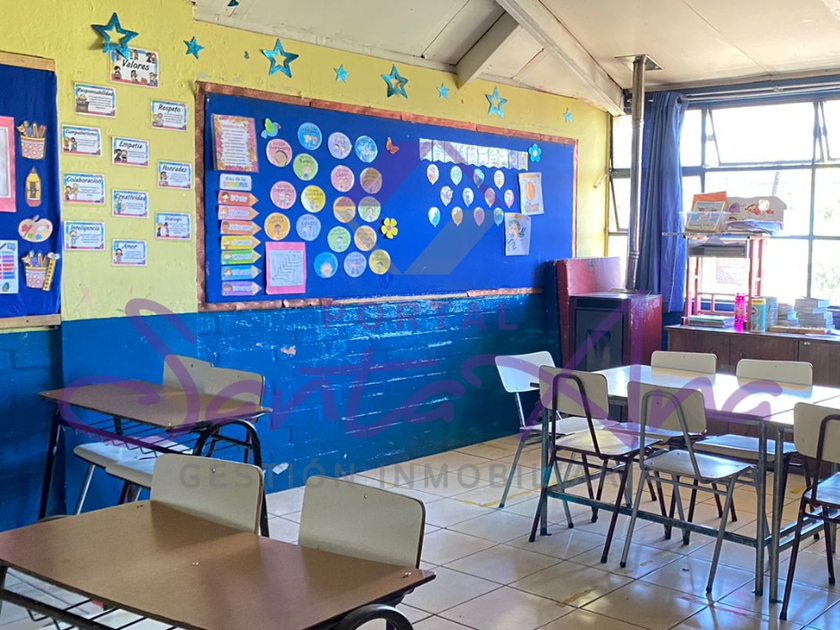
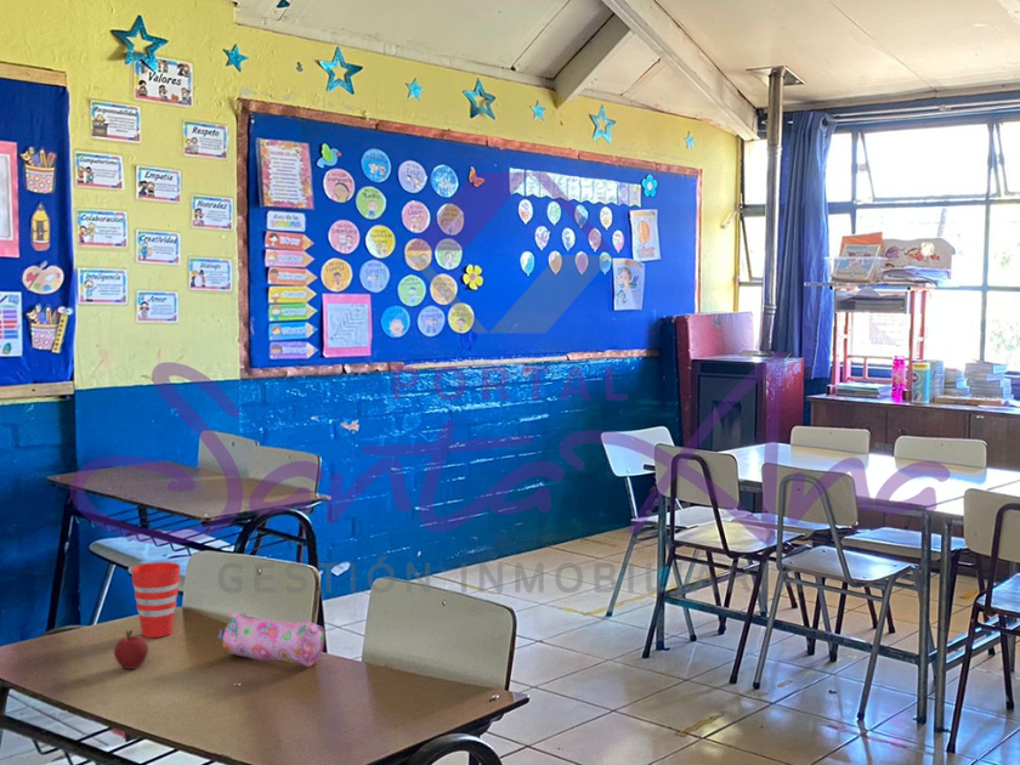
+ pencil case (272, 638)
+ cup (155, 600)
+ apple (131, 647)
